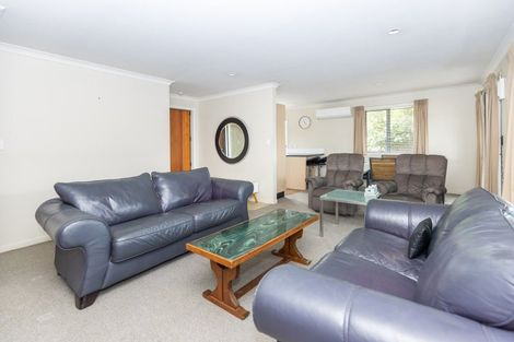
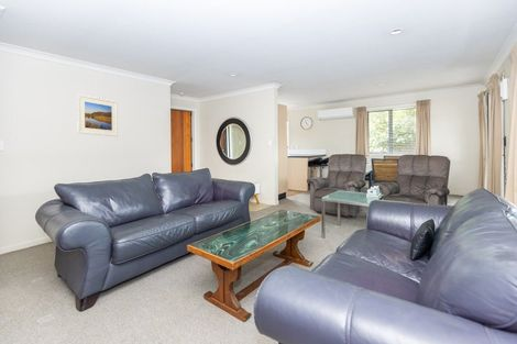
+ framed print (98, 116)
